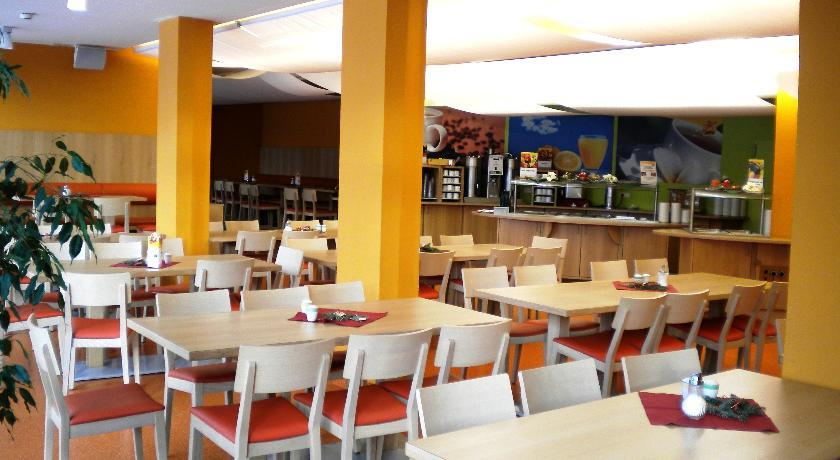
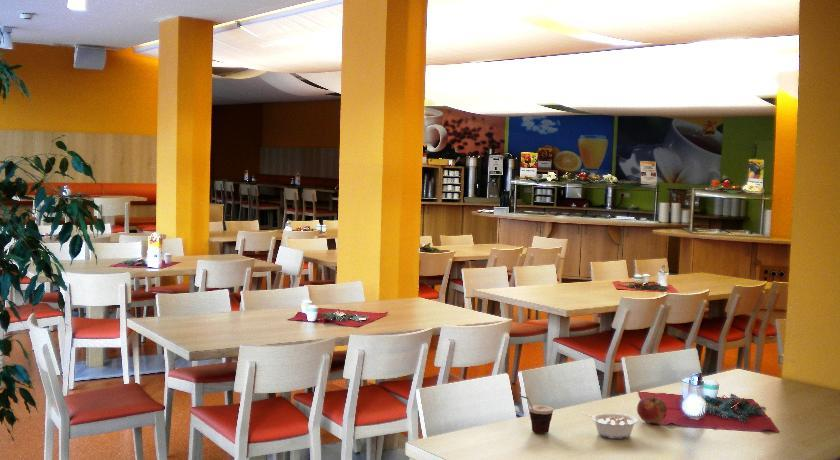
+ fruit (652, 409)
+ legume (612, 425)
+ cup (533, 412)
